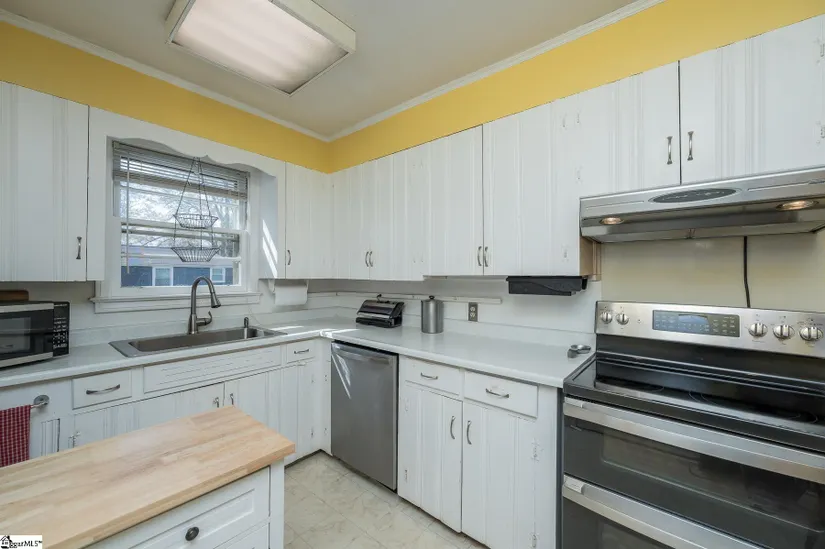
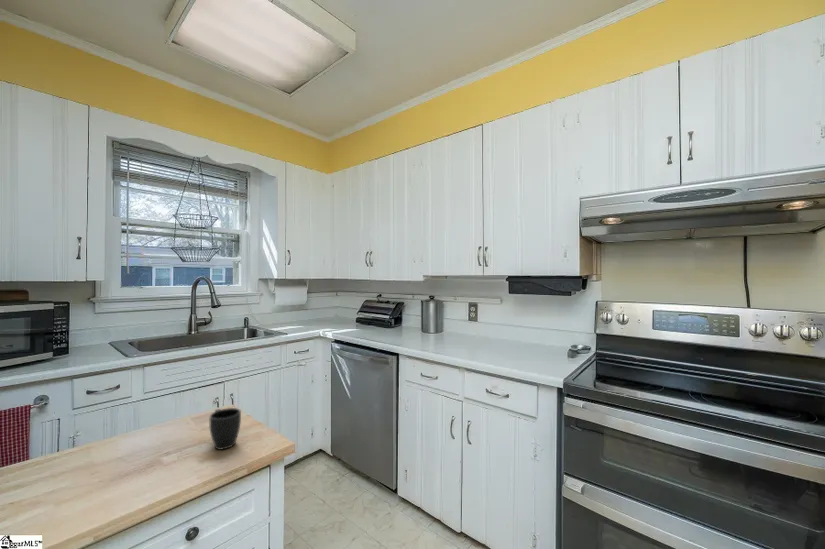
+ mug (223, 427)
